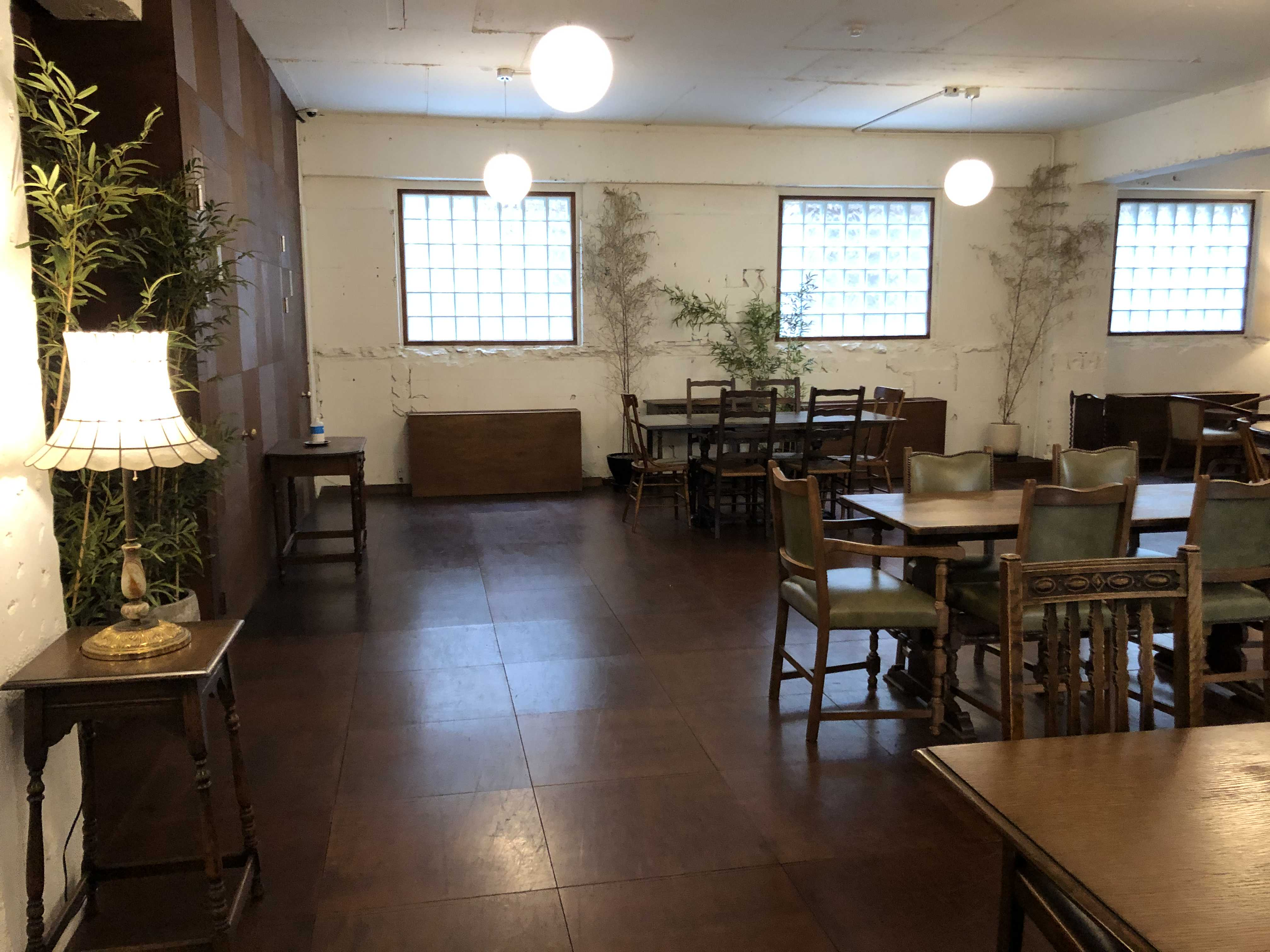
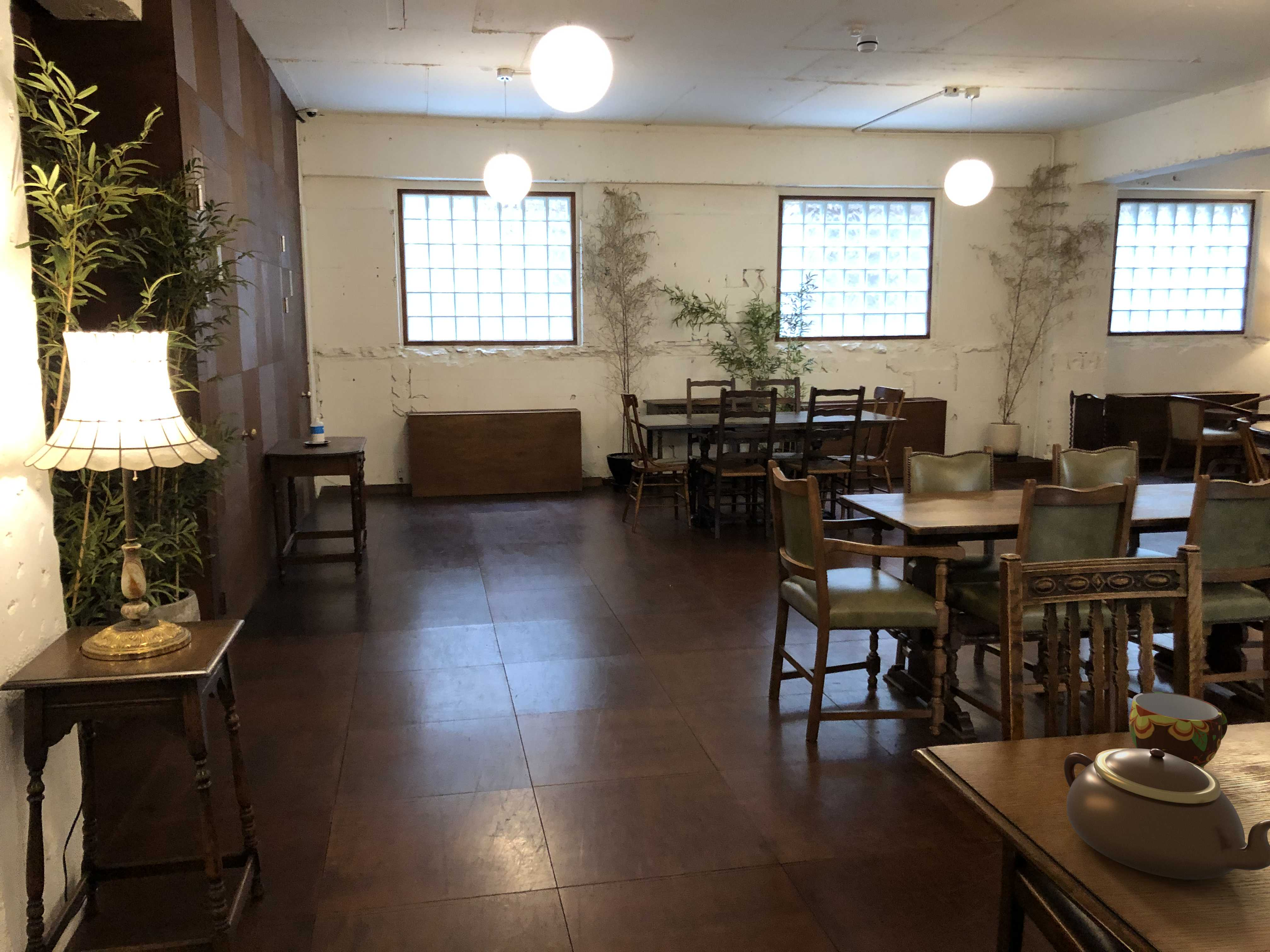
+ smoke detector (867, 44)
+ teapot (1159, 800)
+ cup (1176, 734)
